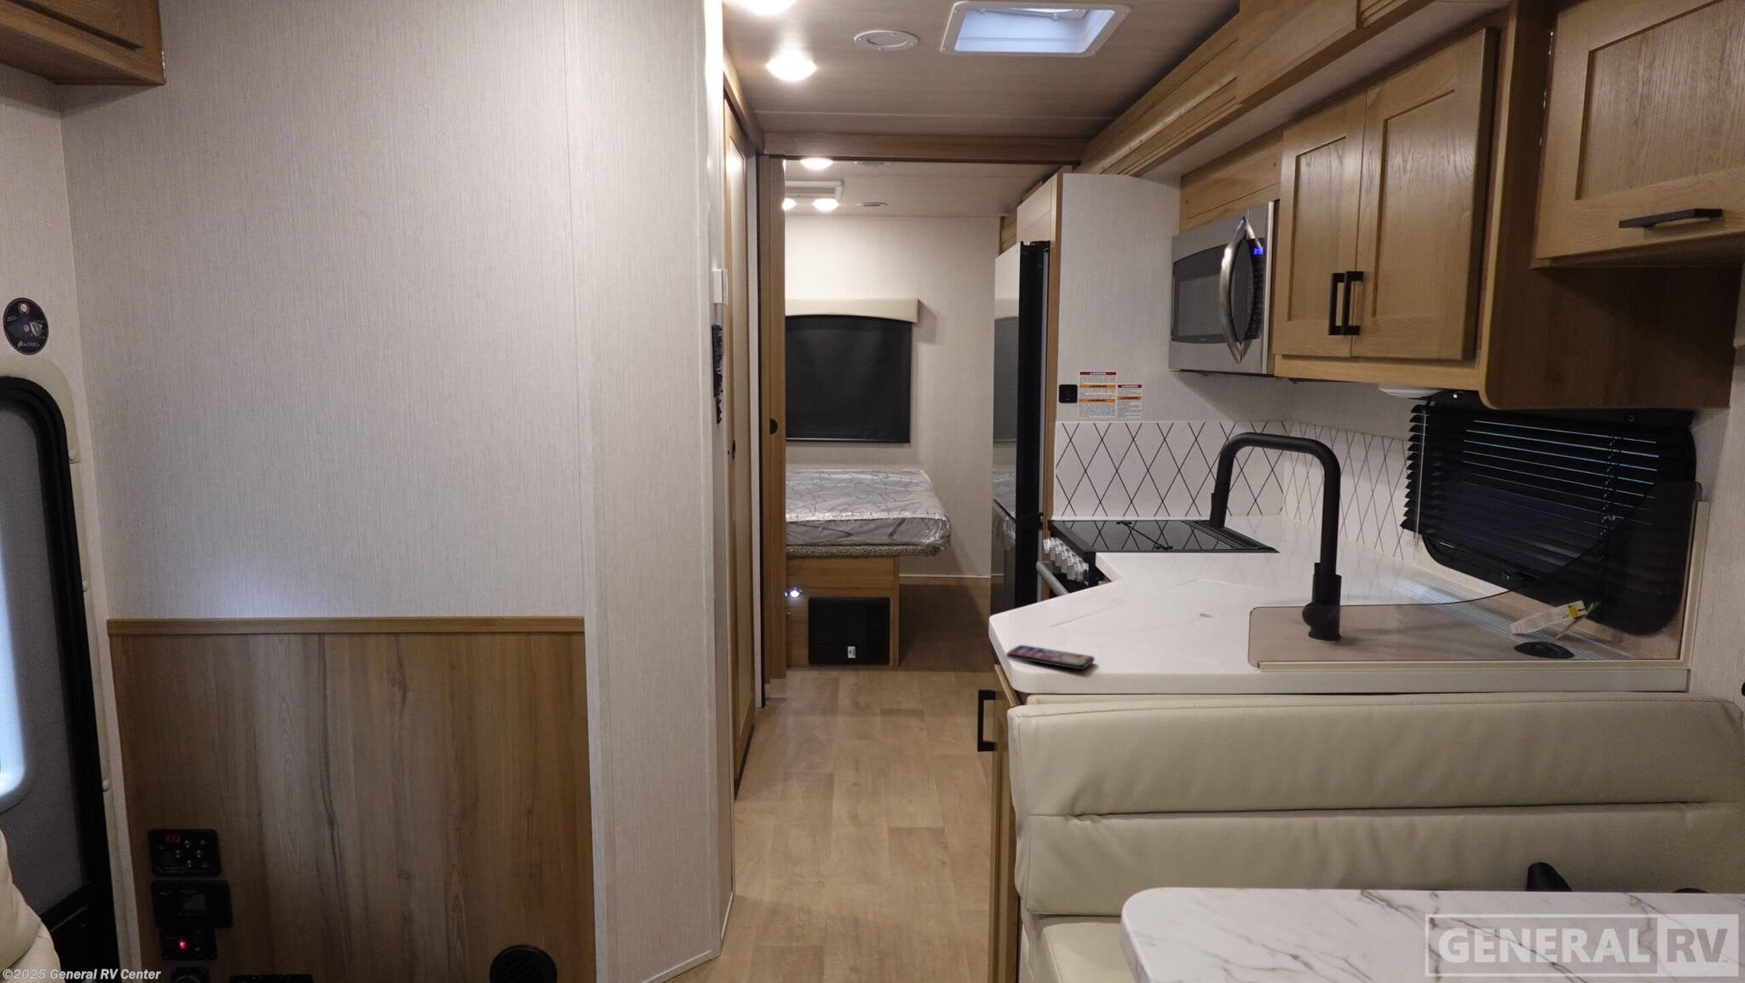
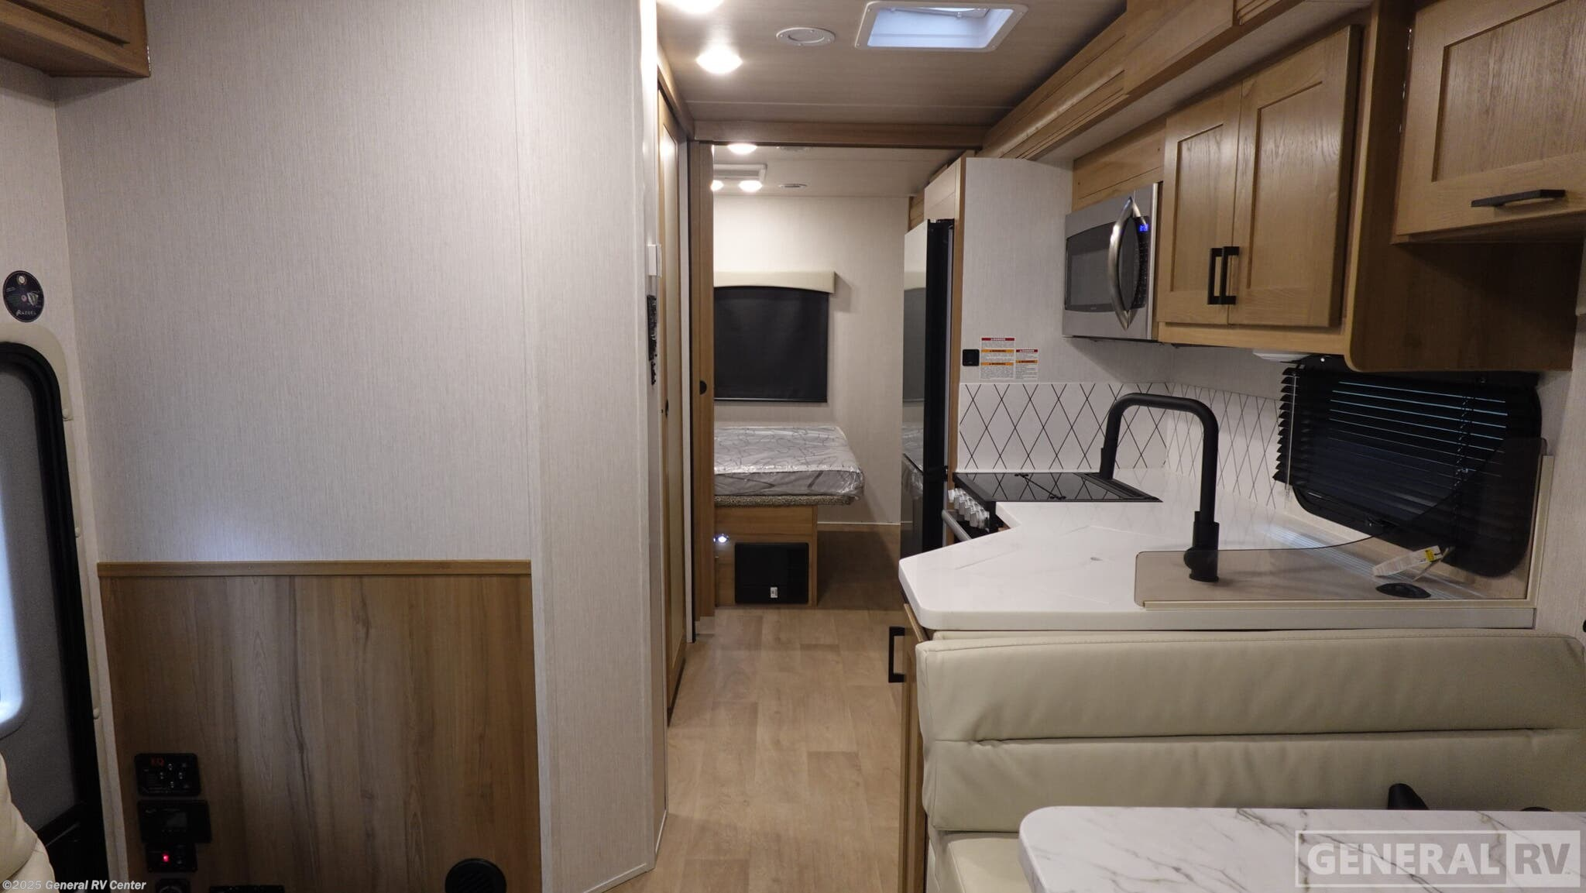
- smartphone (1050, 657)
